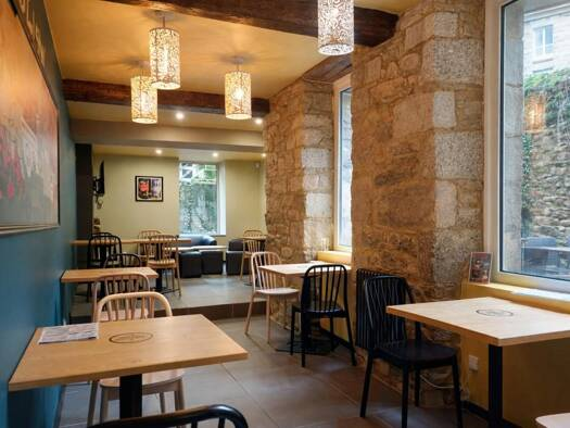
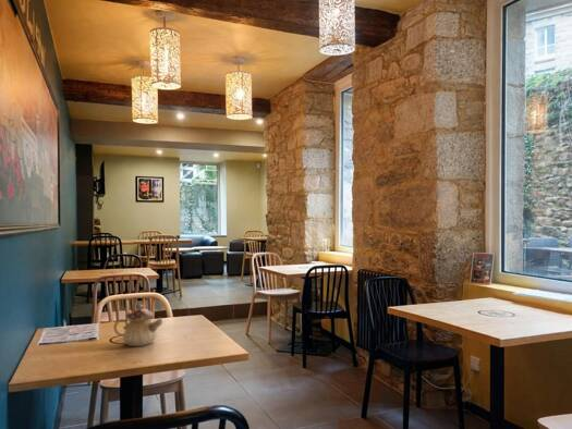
+ teapot (137, 322)
